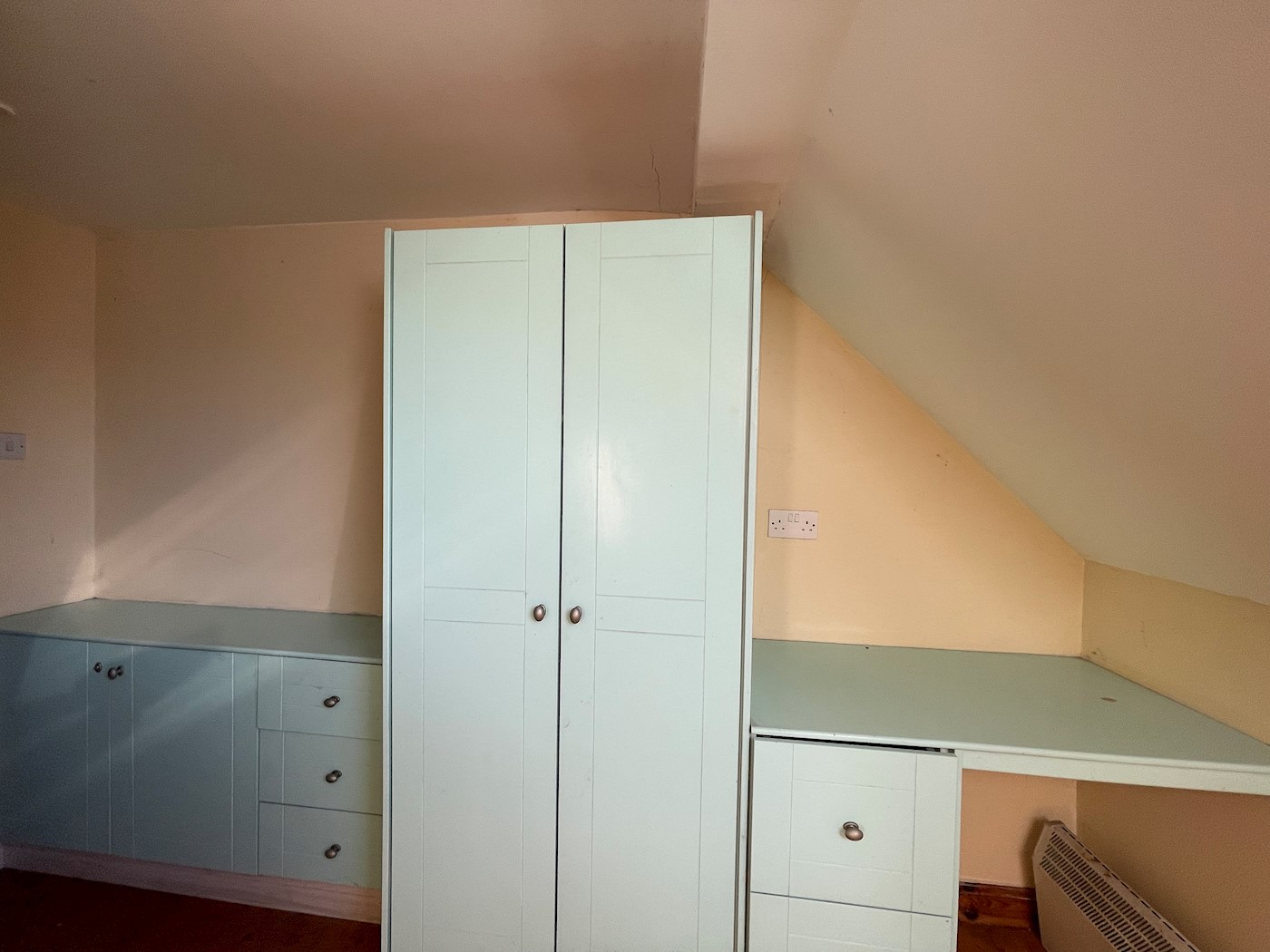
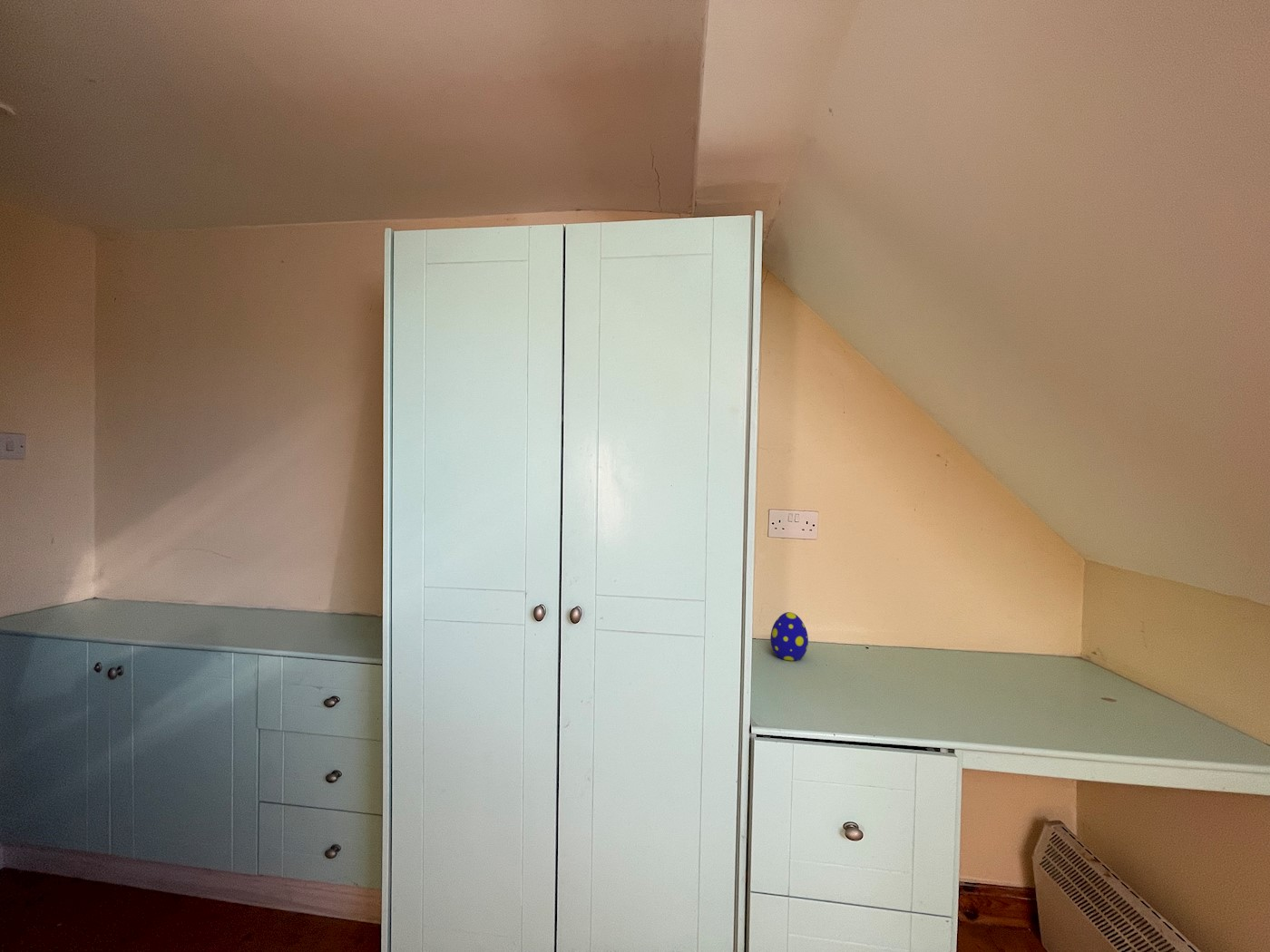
+ decorative egg (789, 634)
